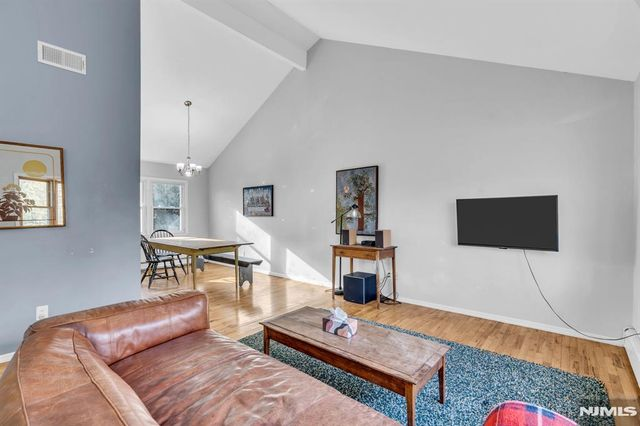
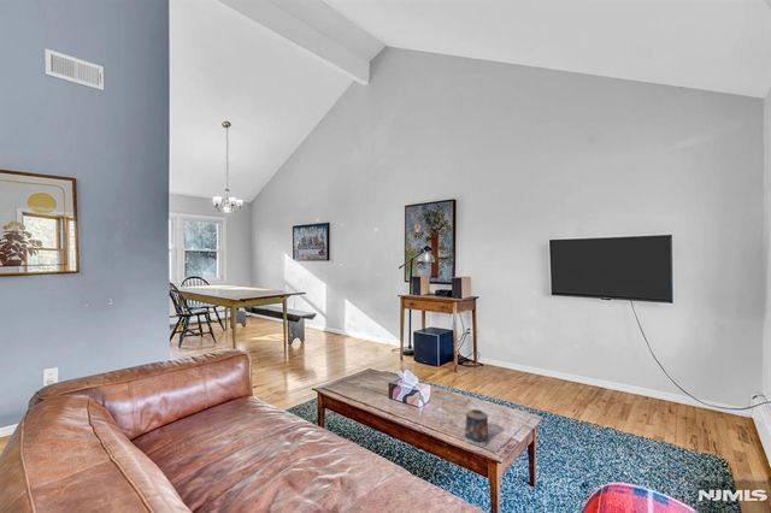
+ candle (477, 426)
